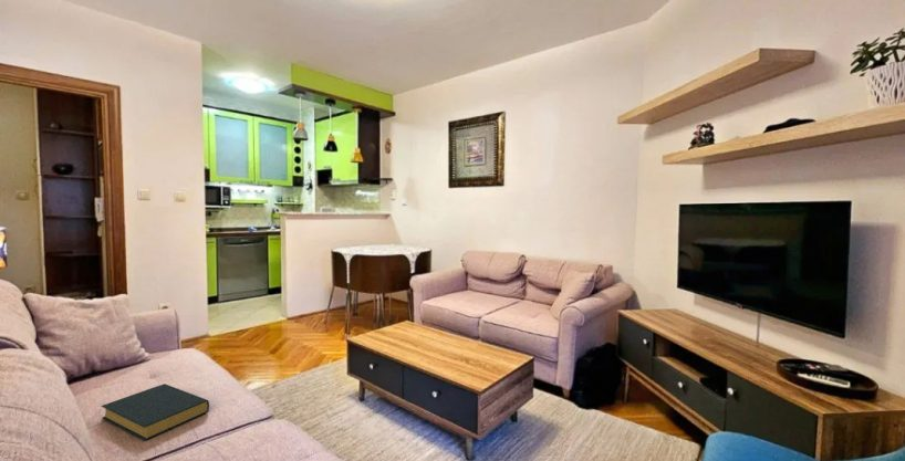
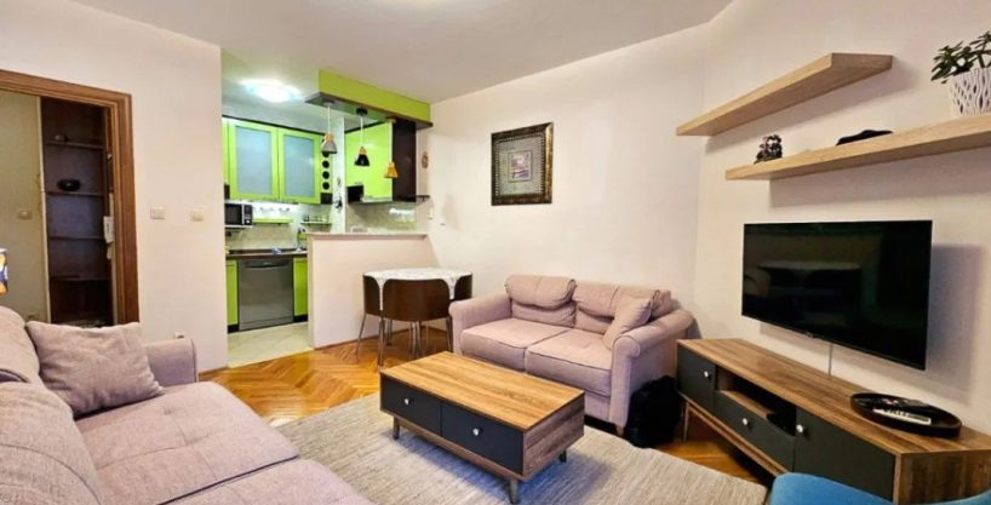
- hardback book (156, 408)
